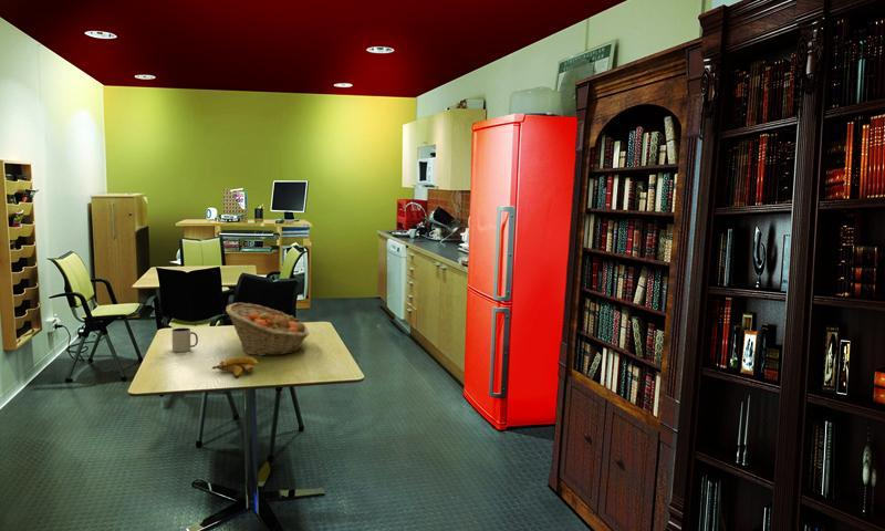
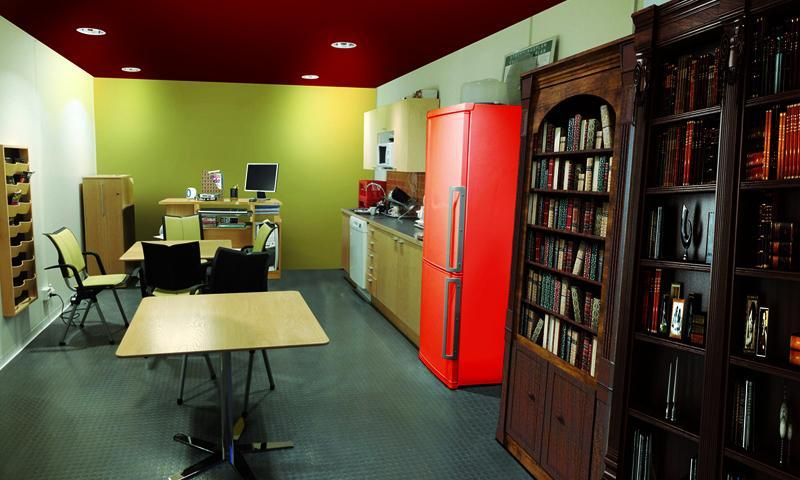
- banana (235, 366)
- mug (185, 340)
- fruit basket (268, 326)
